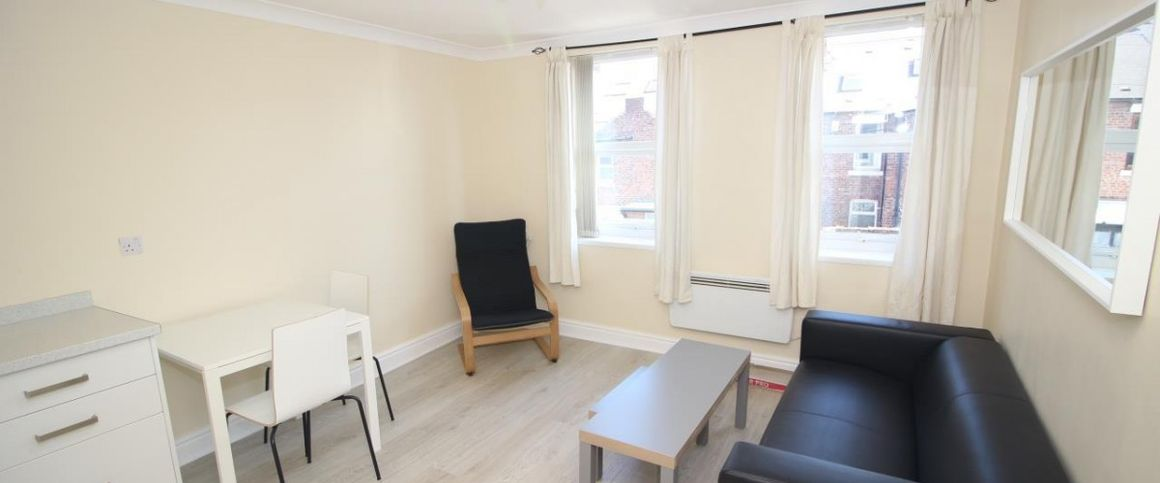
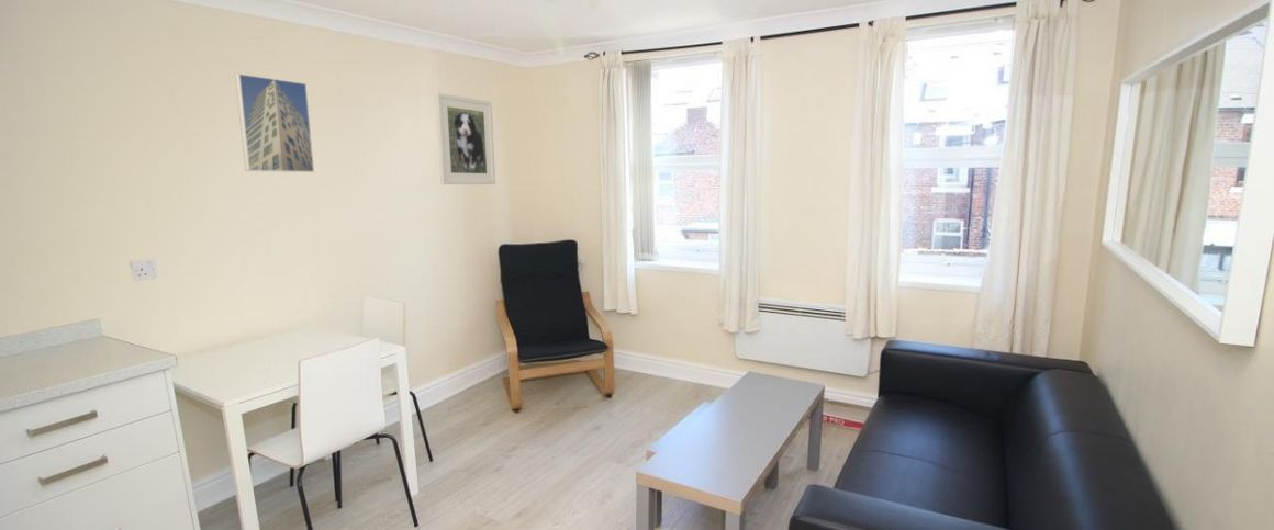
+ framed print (467, 140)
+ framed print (277, 125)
